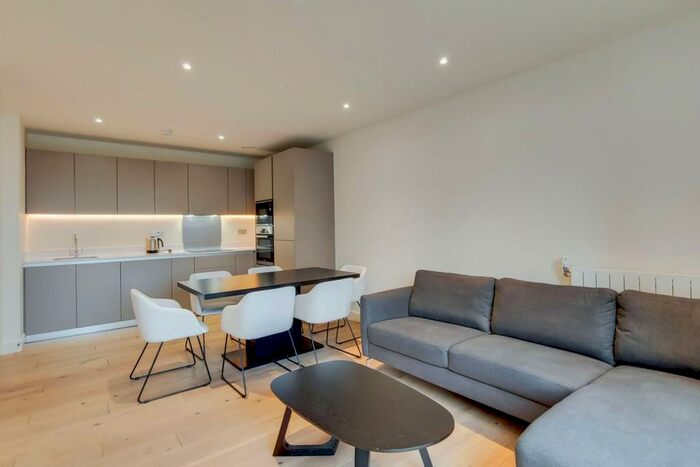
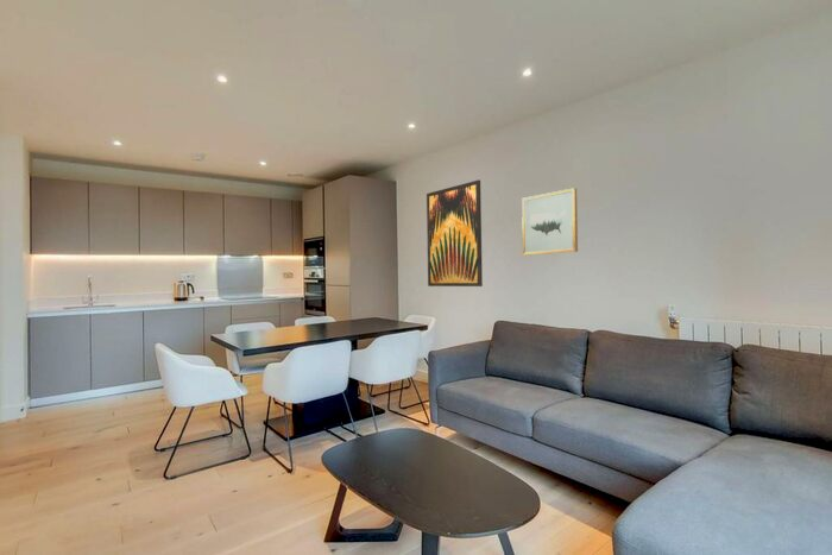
+ wall art (452, 236)
+ wall art (548, 223)
